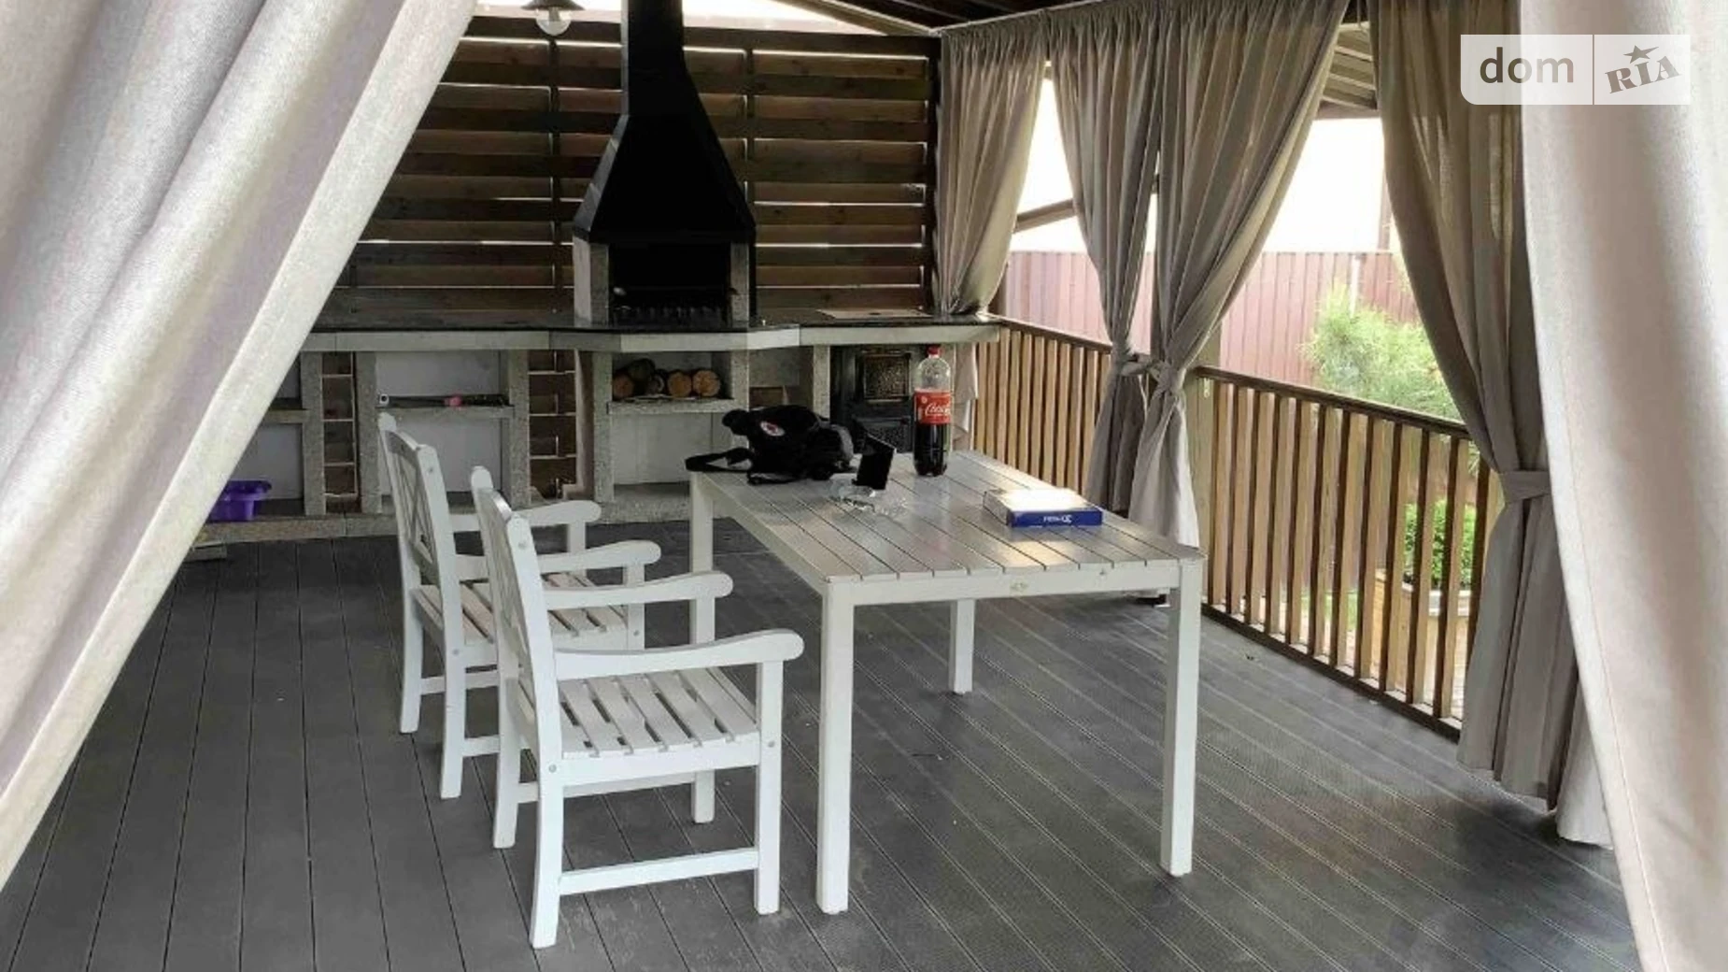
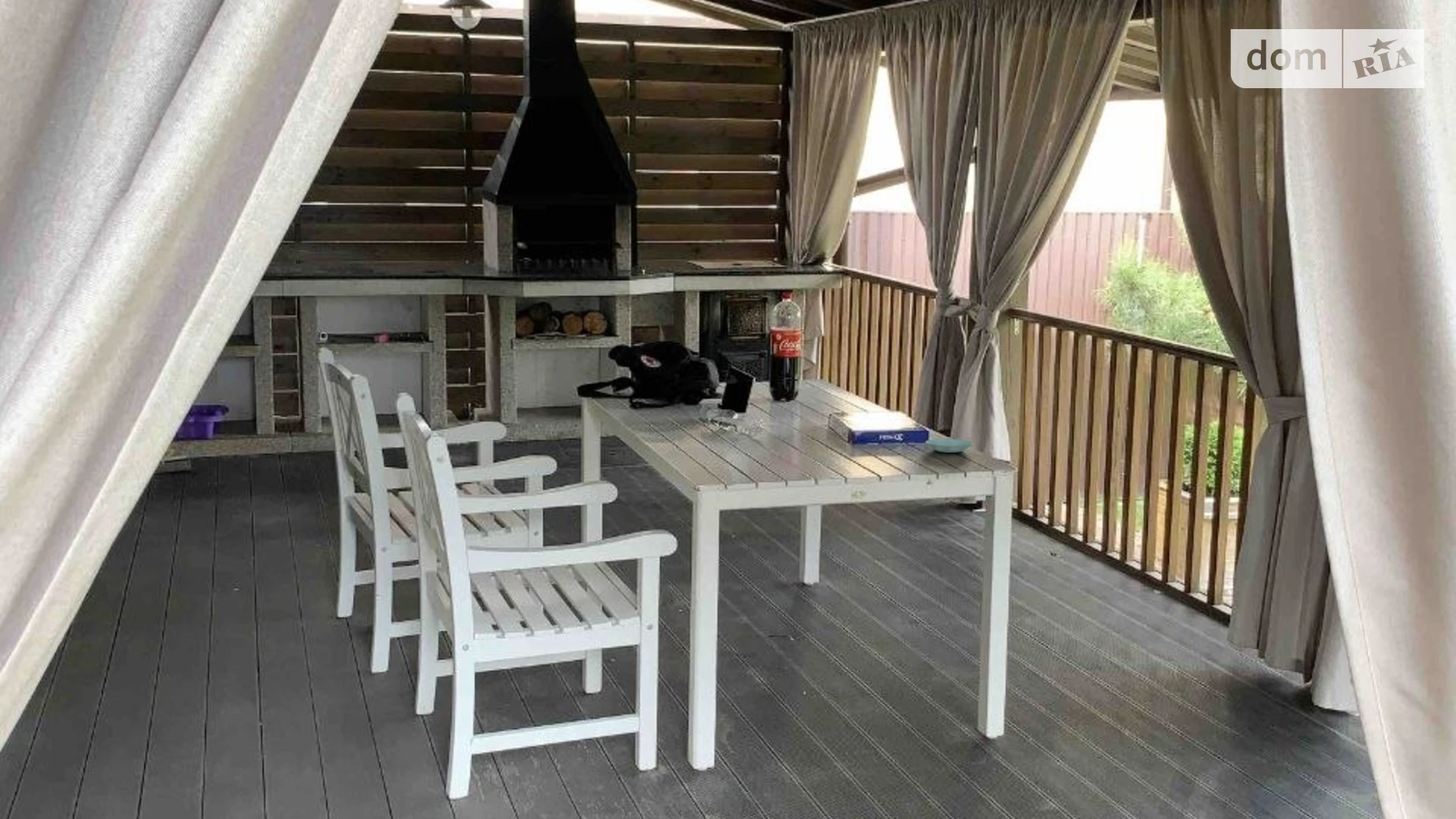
+ saucer (948, 446)
